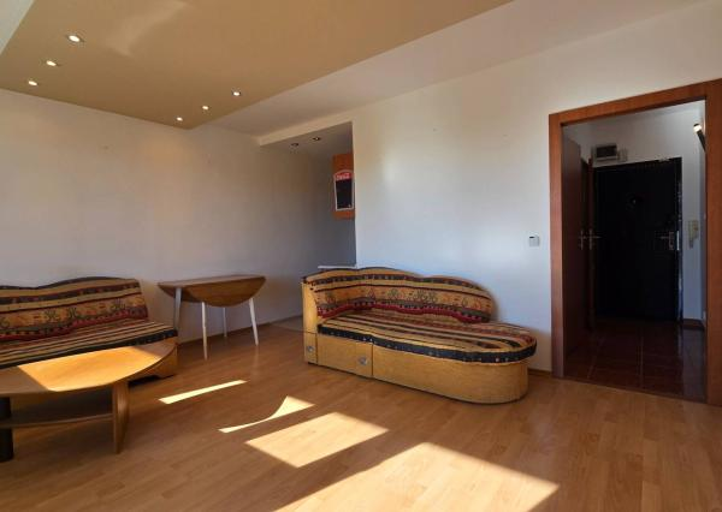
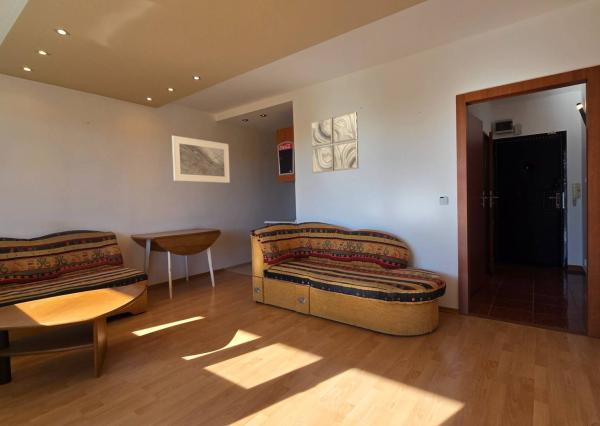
+ wall art (334, 144)
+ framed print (203, 161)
